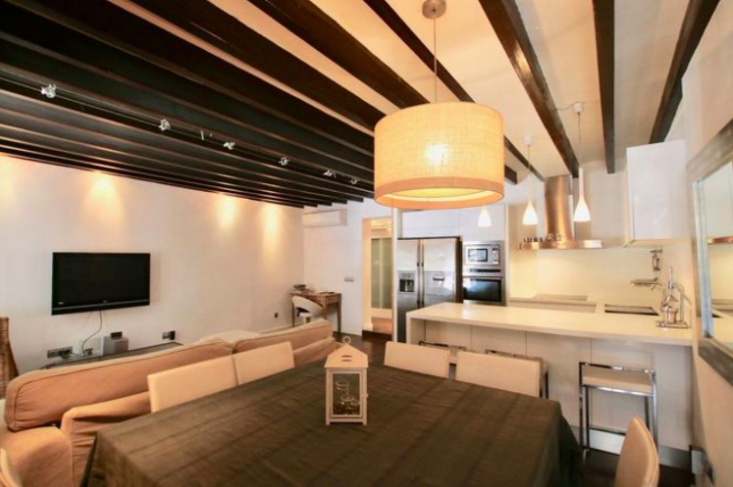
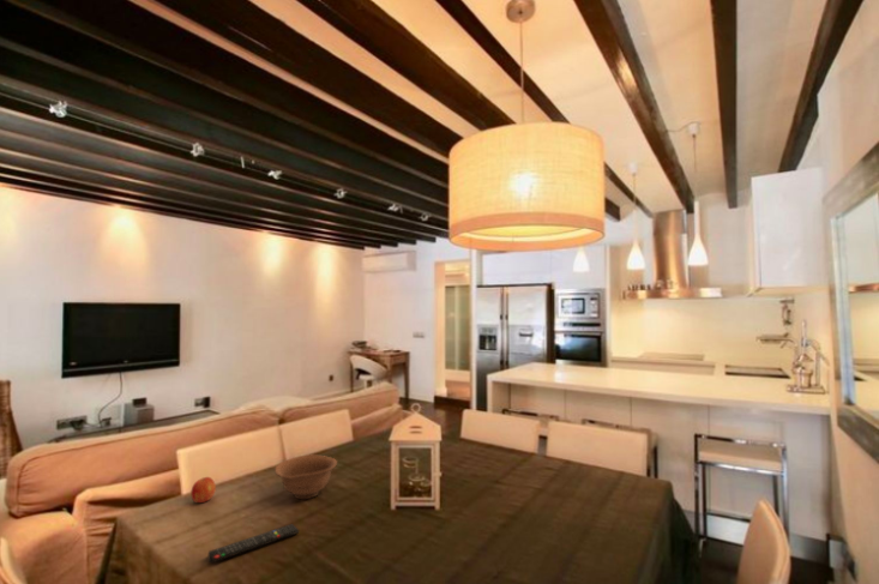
+ remote control (254, 542)
+ fruit (203, 489)
+ bowl (306, 478)
